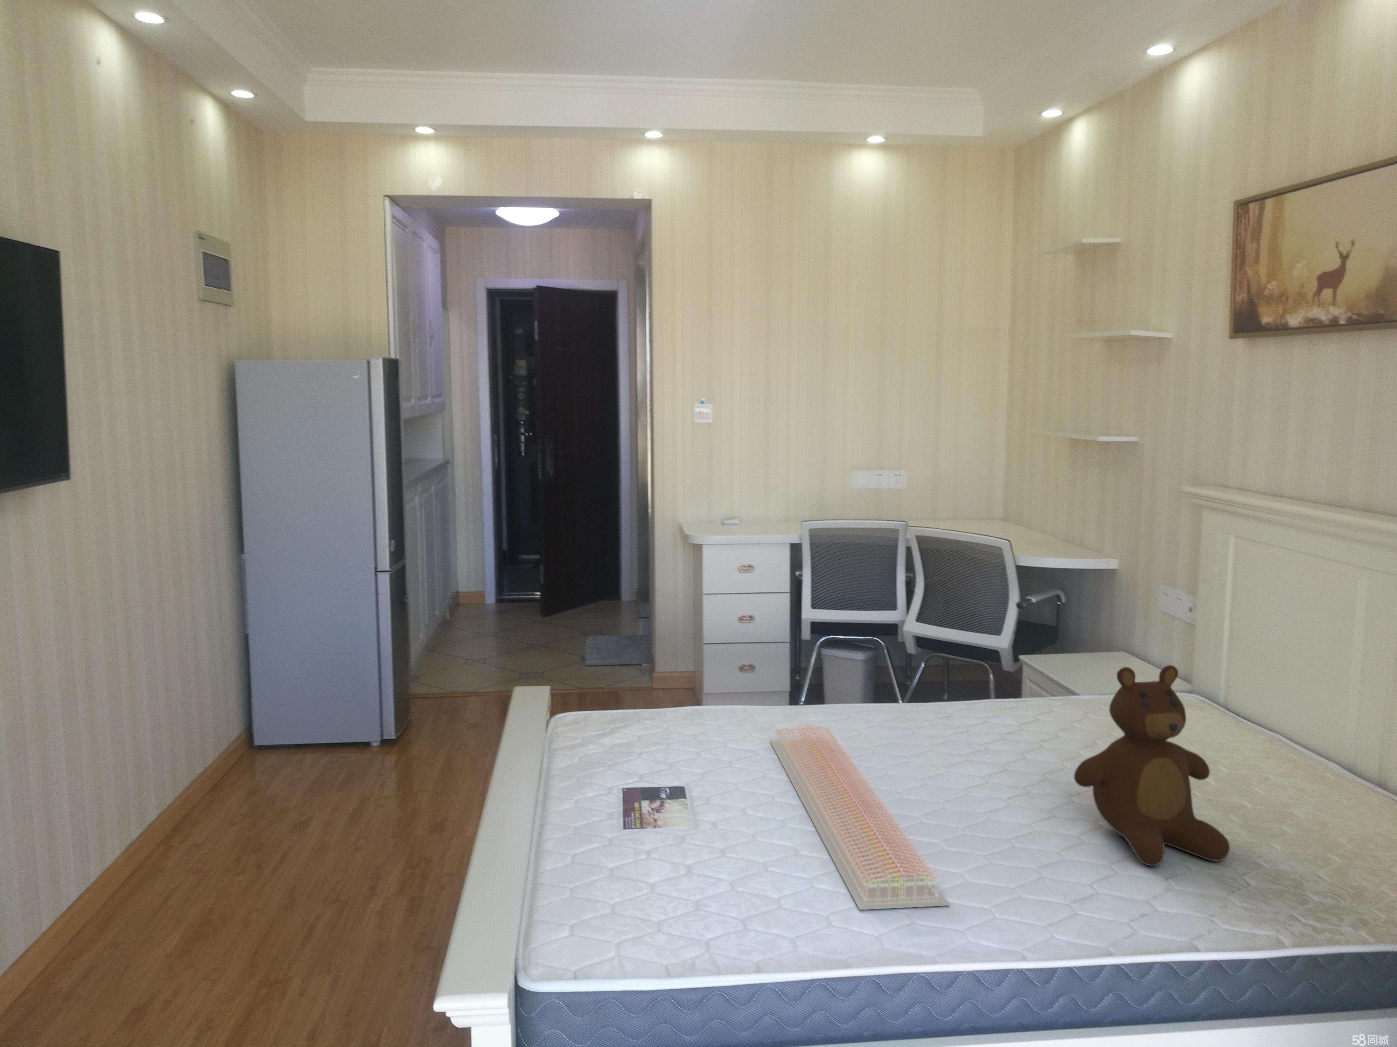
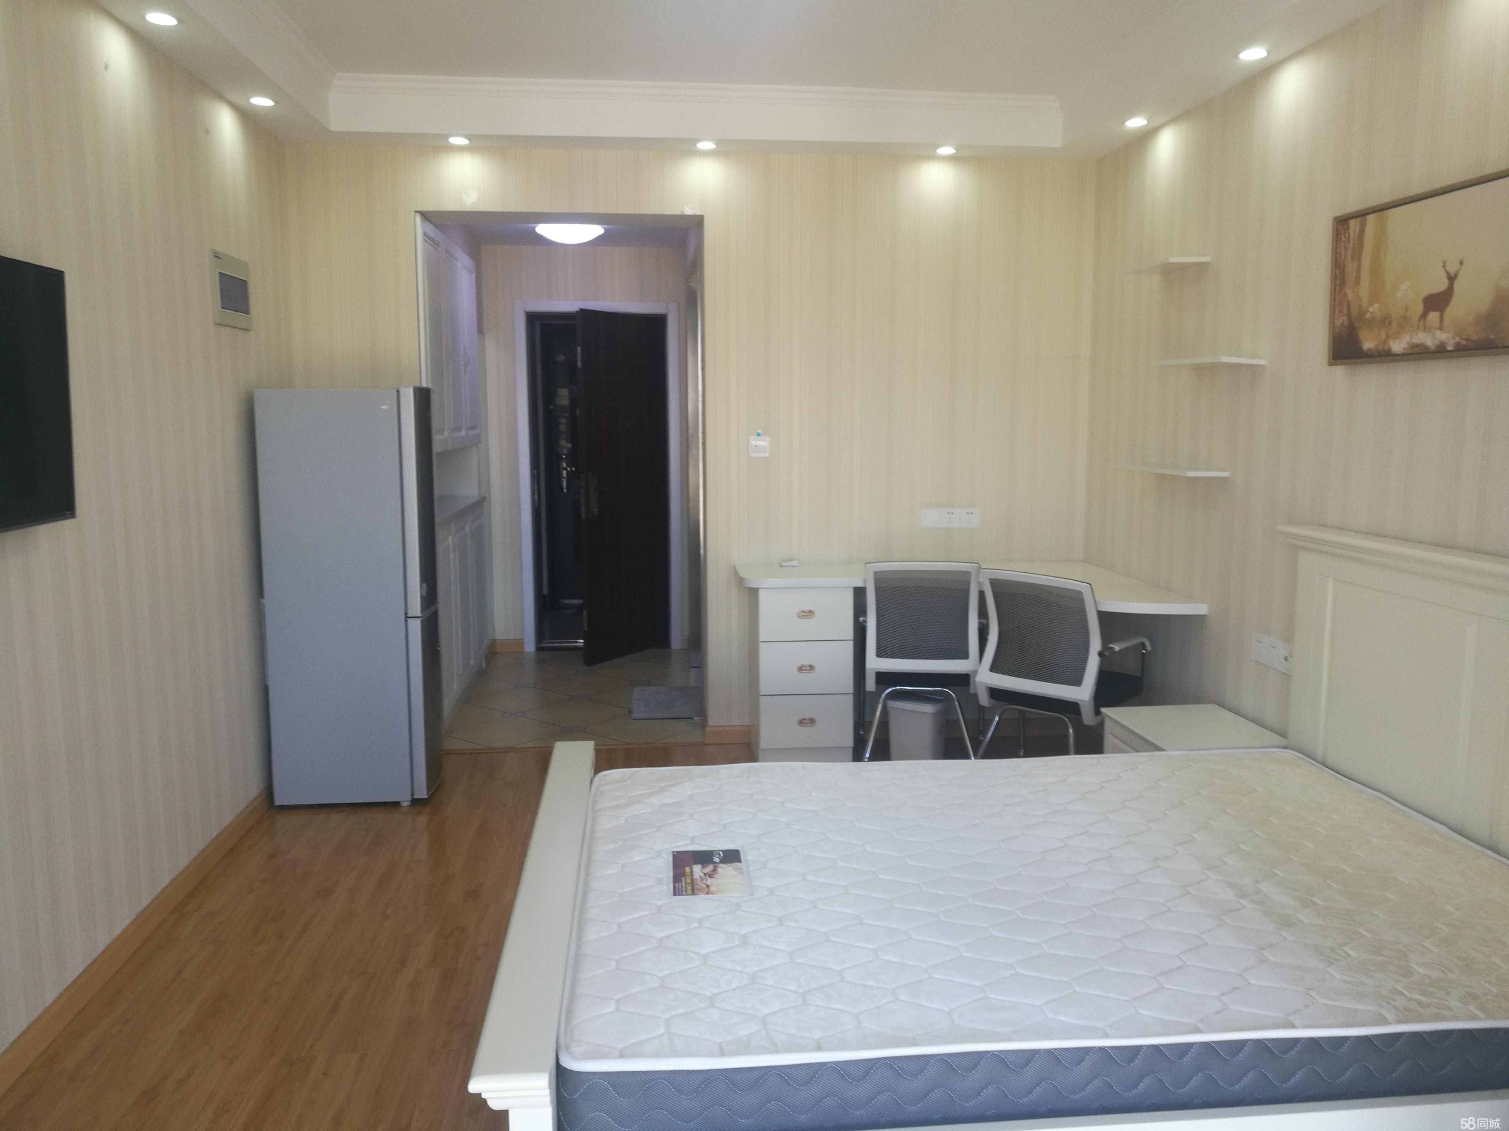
- tray (843, 794)
- teddy bear (1159, 759)
